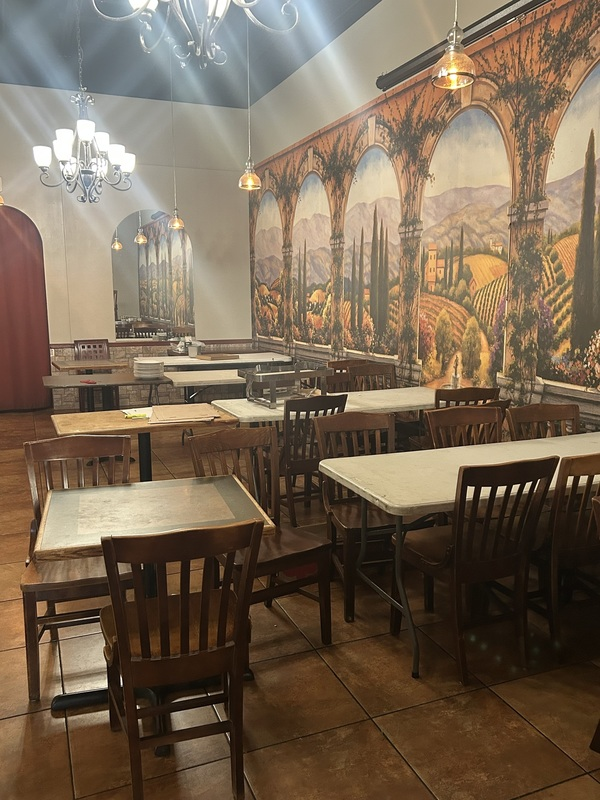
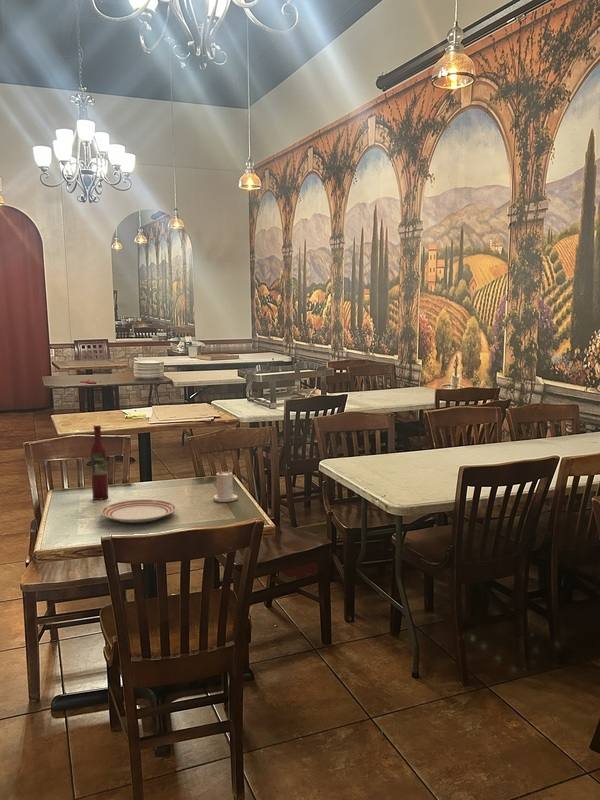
+ dinner plate (139, 512)
+ candle (225, 484)
+ wine bottle (98, 461)
